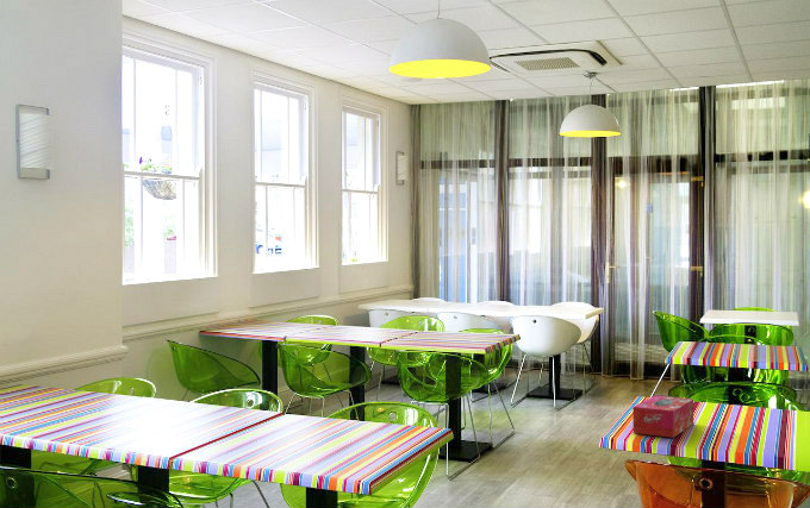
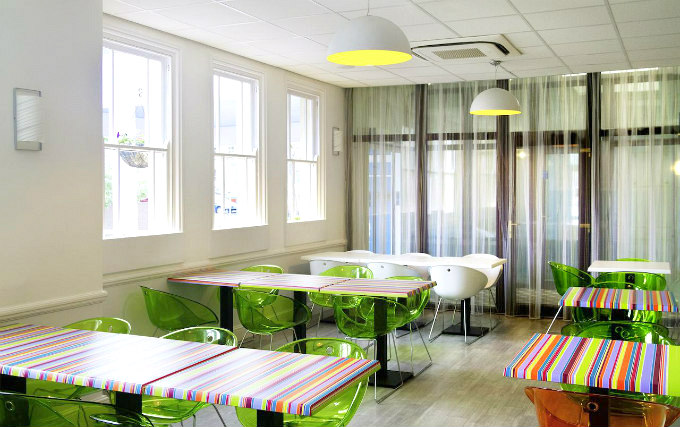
- tissue box (663, 415)
